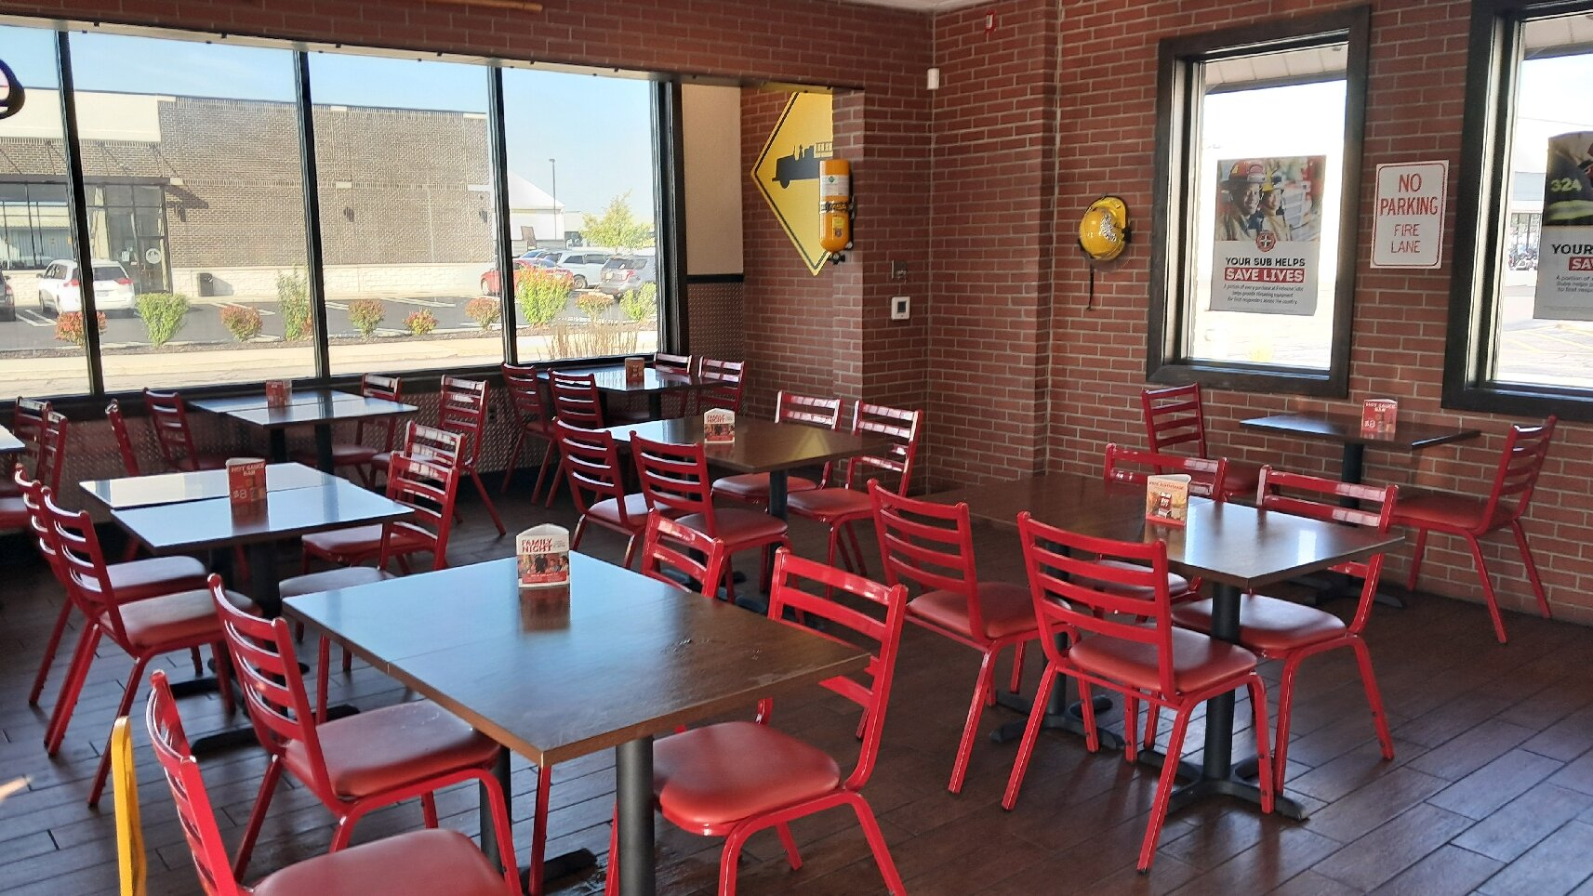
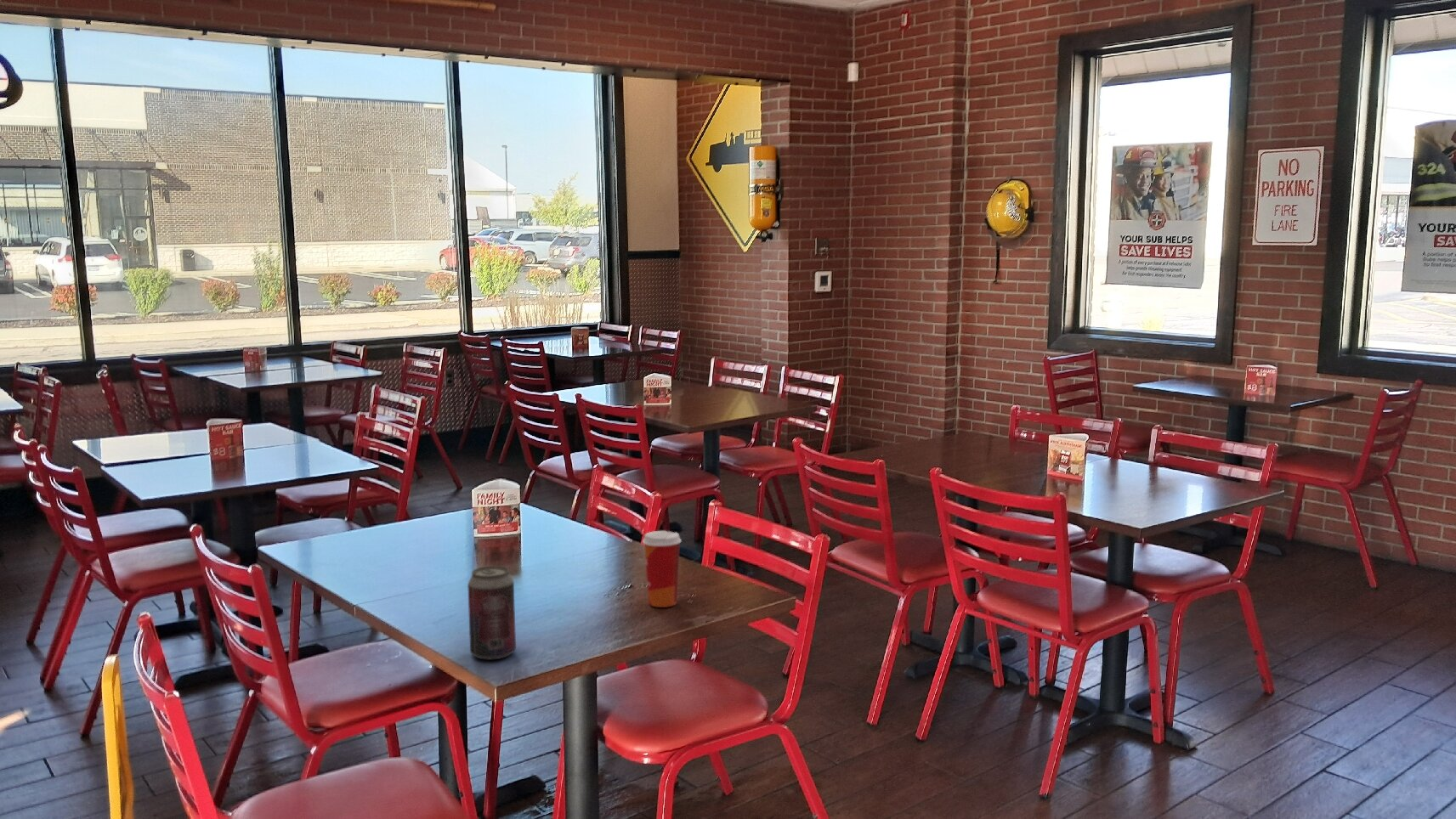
+ paper cup (661, 568)
+ beverage can (491, 612)
